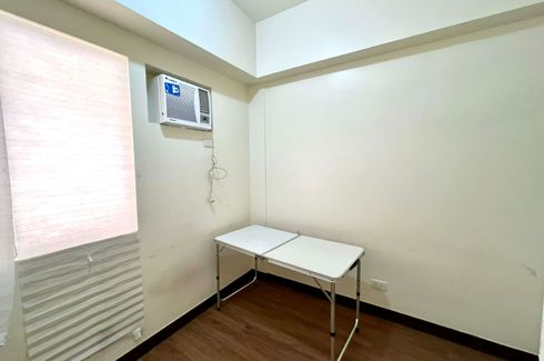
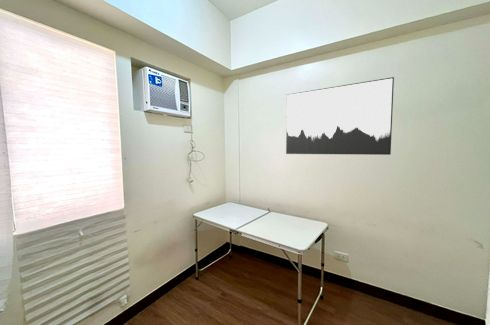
+ wall art (332, 121)
